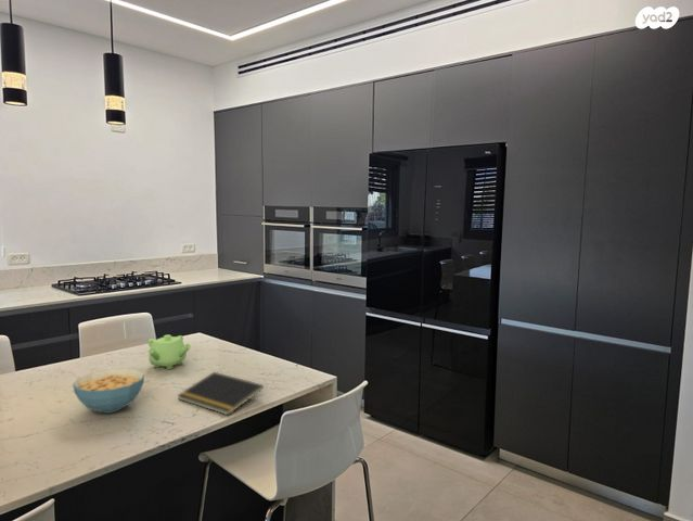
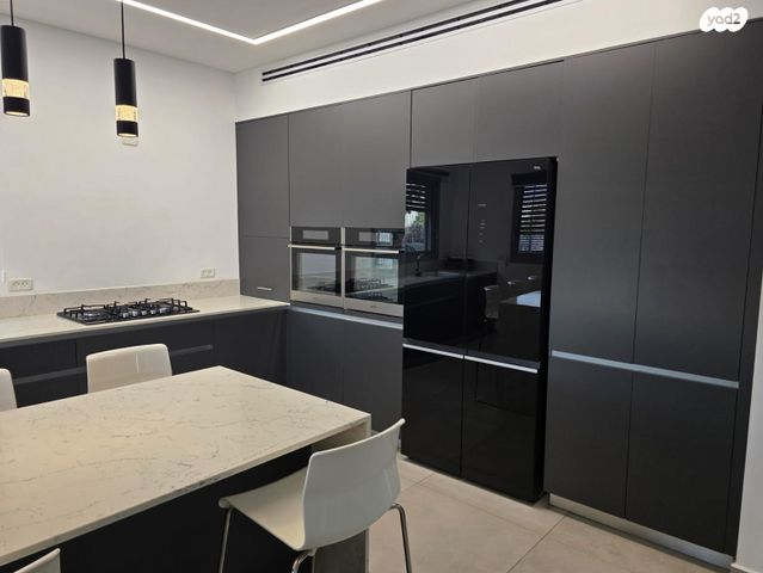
- teapot (168, 351)
- cereal bowl (110, 394)
- notepad (220, 392)
